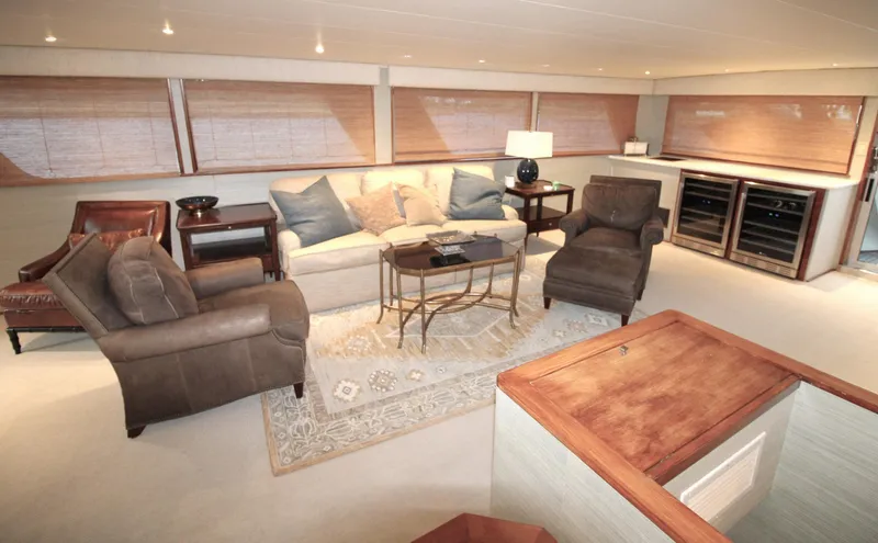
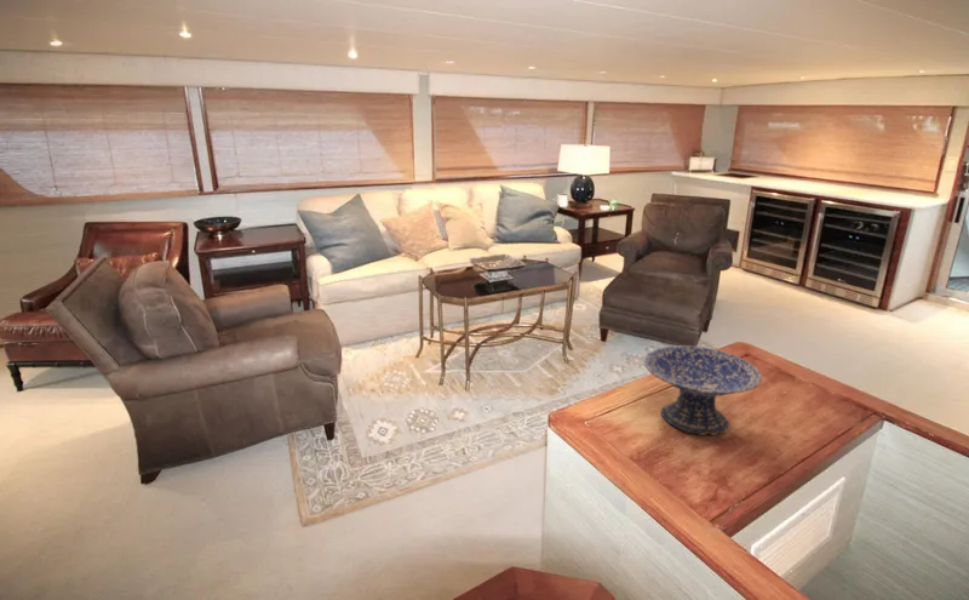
+ decorative bowl (696, 392)
